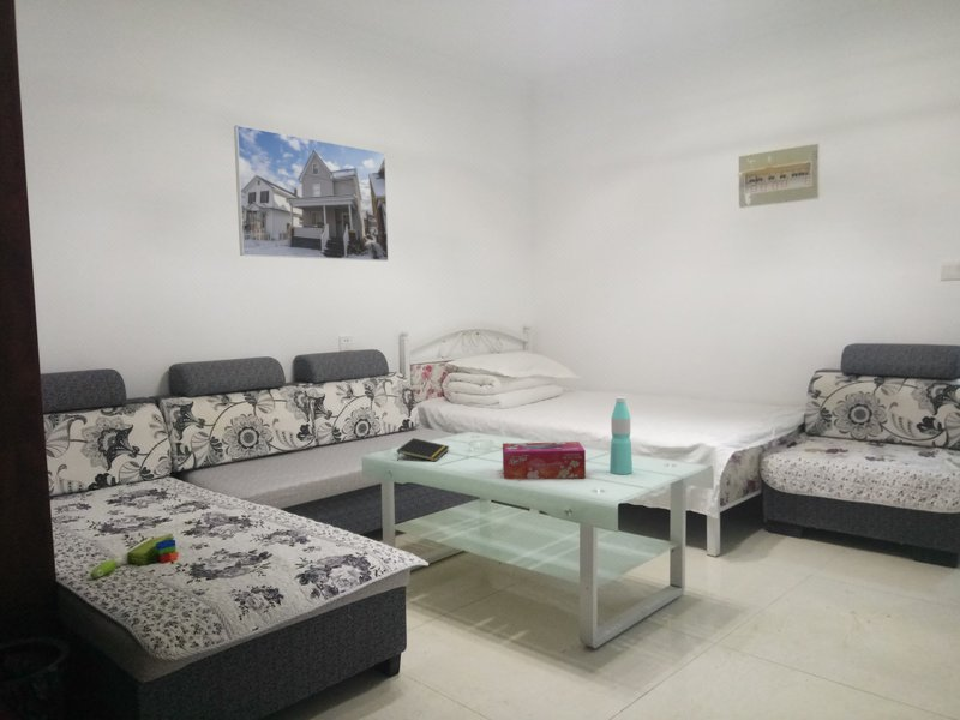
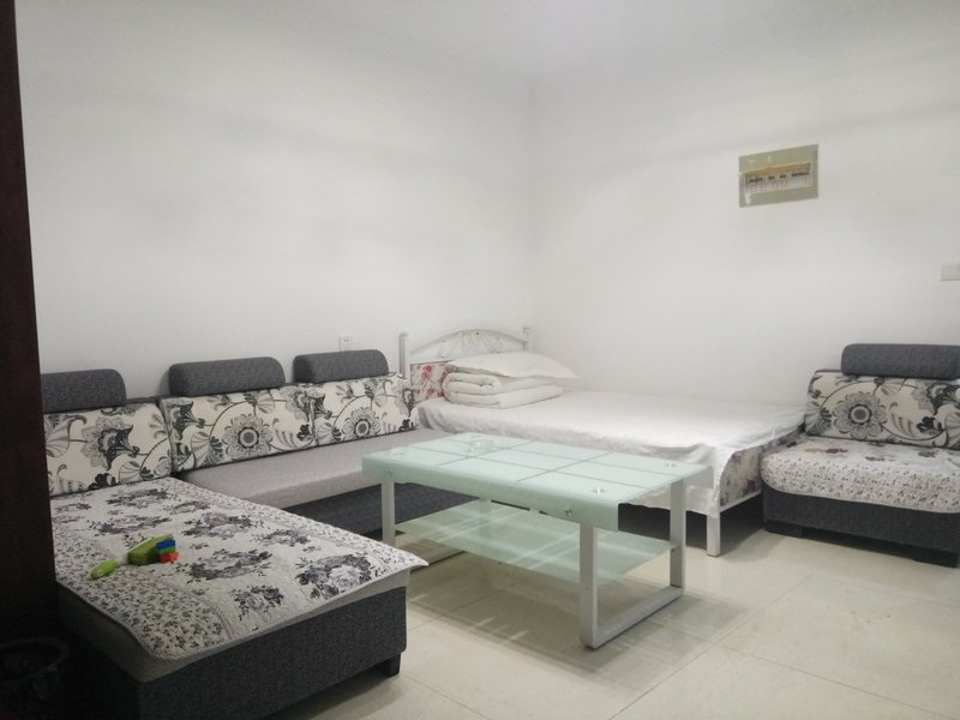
- tissue box (542, 460)
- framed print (318, 199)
- notepad (424, 449)
- water bottle (620, 434)
